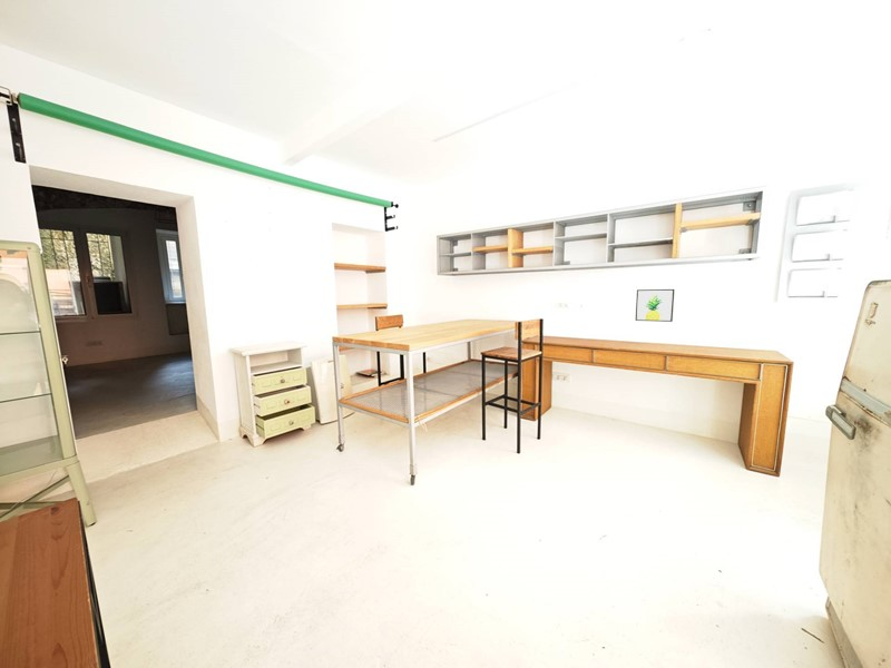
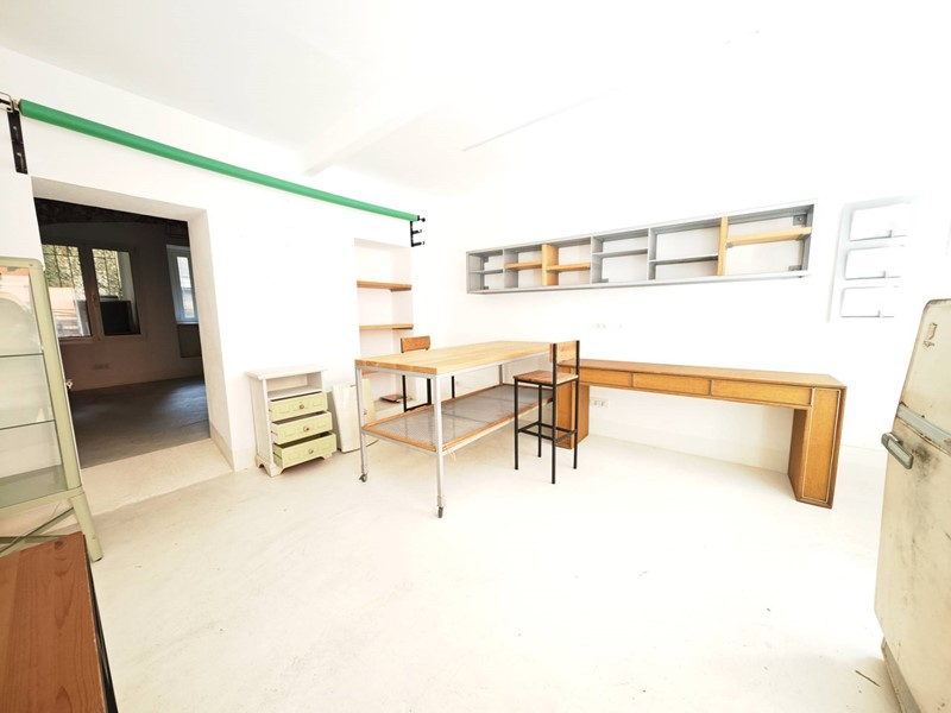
- wall art (654, 305)
